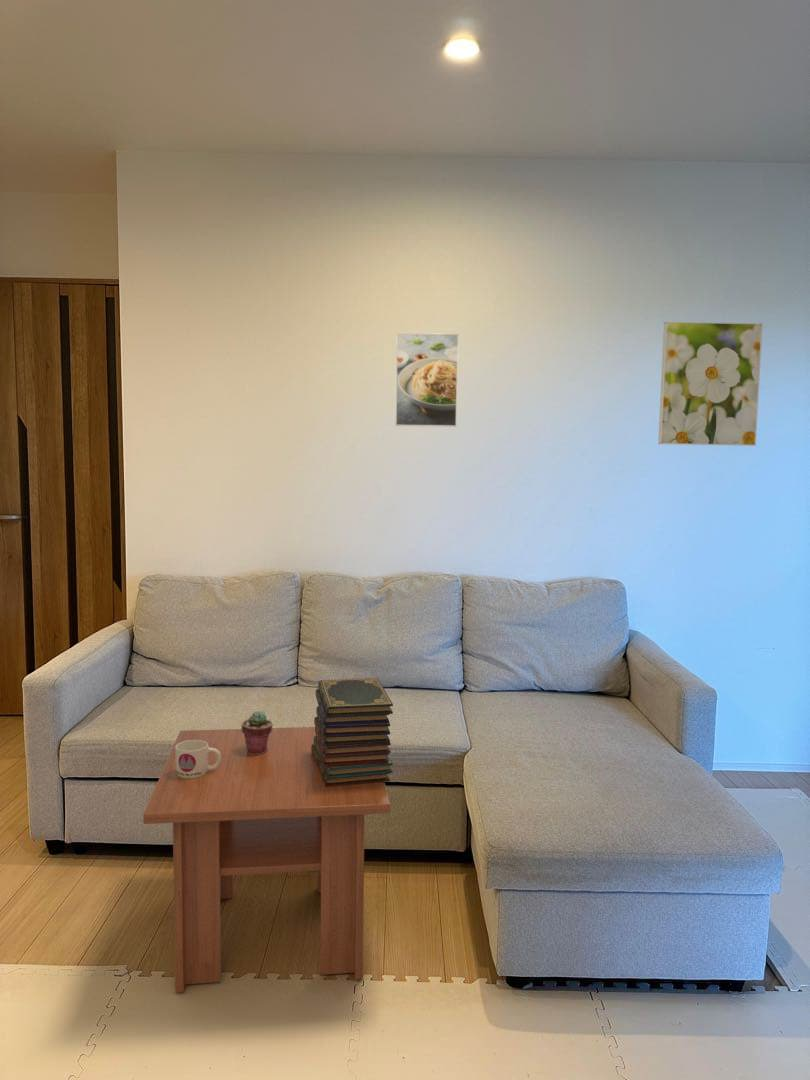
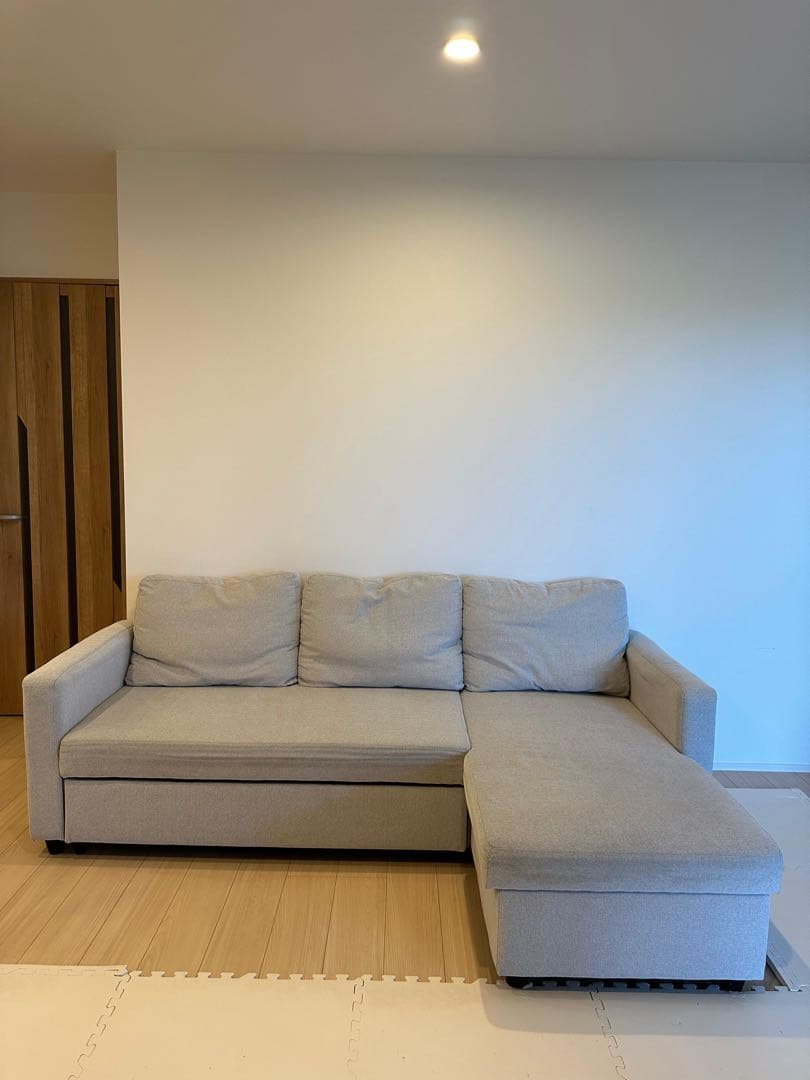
- potted succulent (257, 730)
- mug (198, 757)
- book stack (352, 728)
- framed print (426, 380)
- coffee table (273, 848)
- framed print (709, 384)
